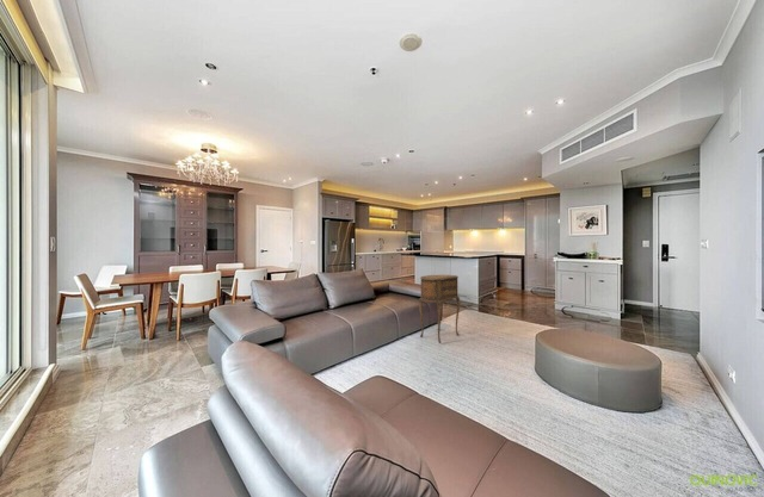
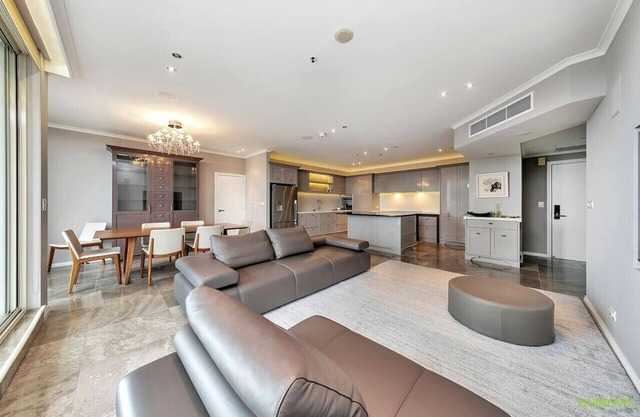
- side table (438, 305)
